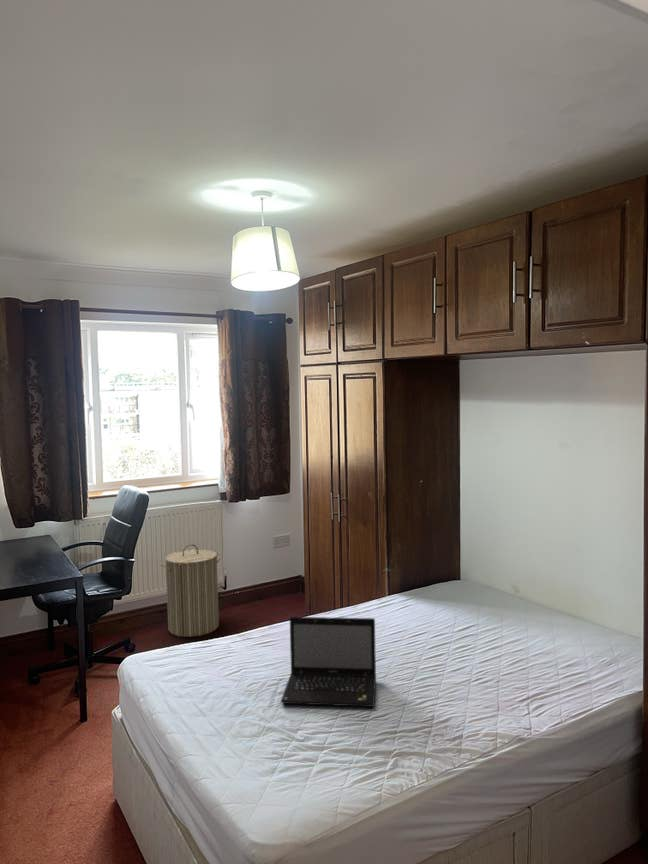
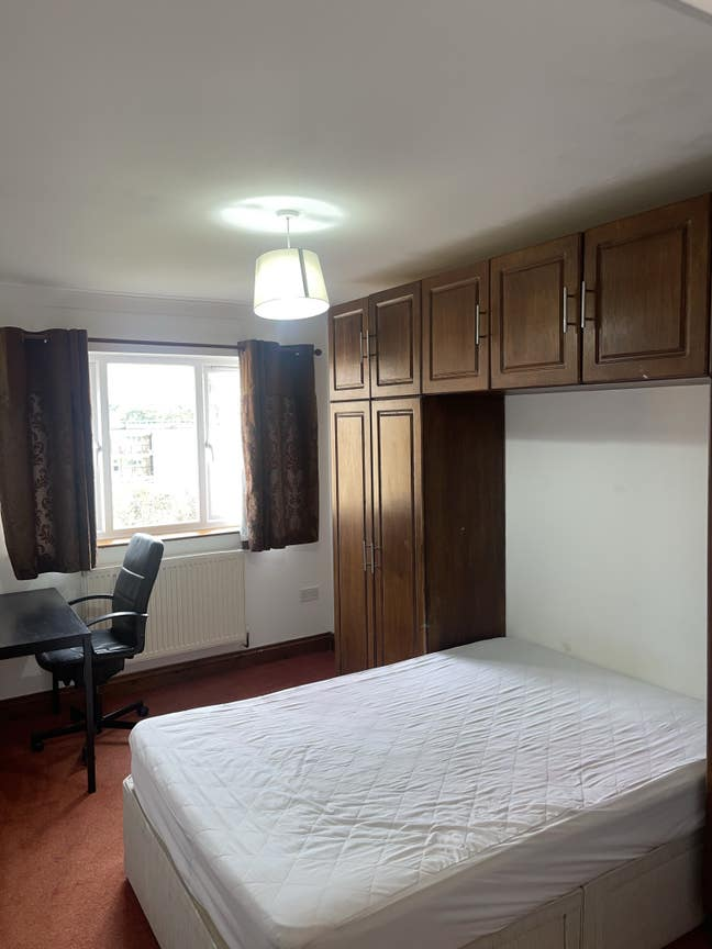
- laundry hamper (192, 585)
- laptop (329, 660)
